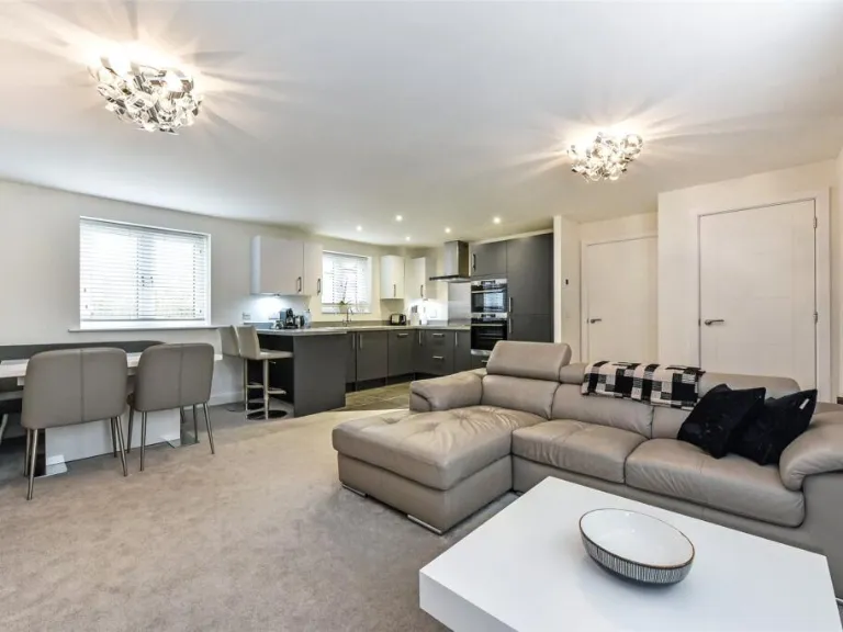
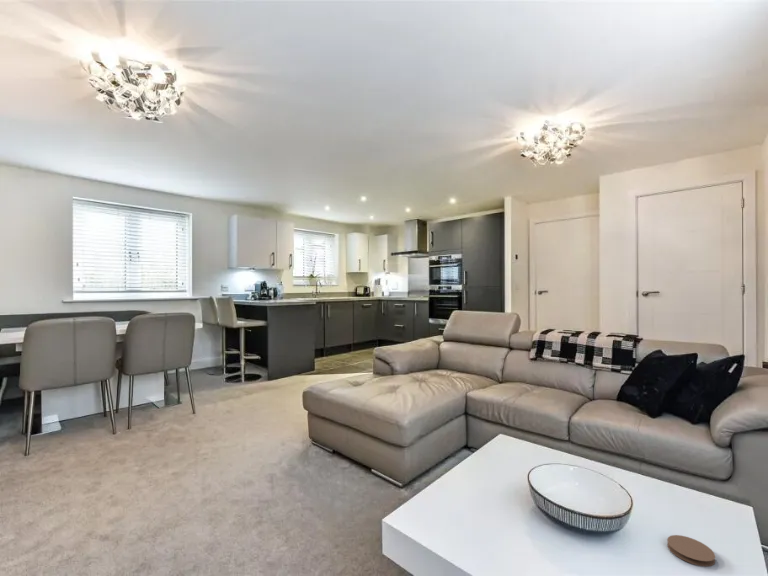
+ coaster (690, 550)
